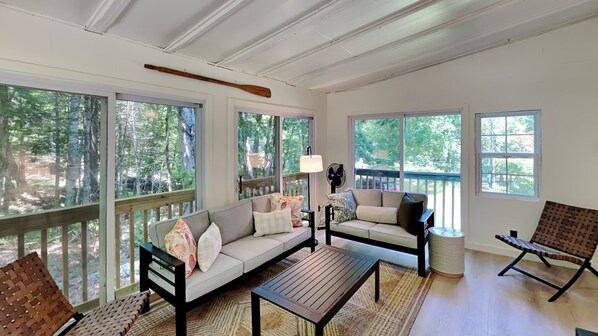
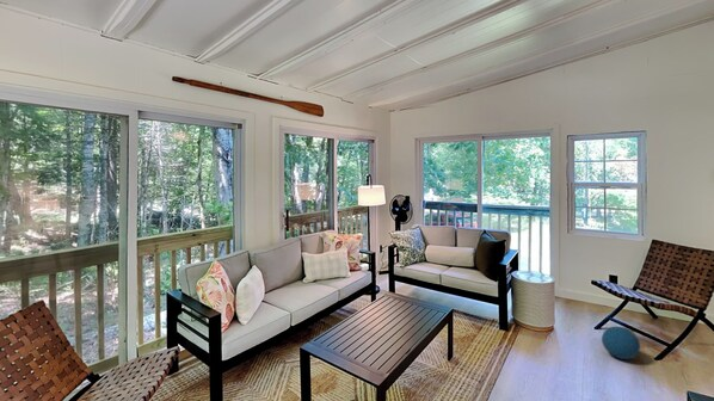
+ ball (620, 343)
